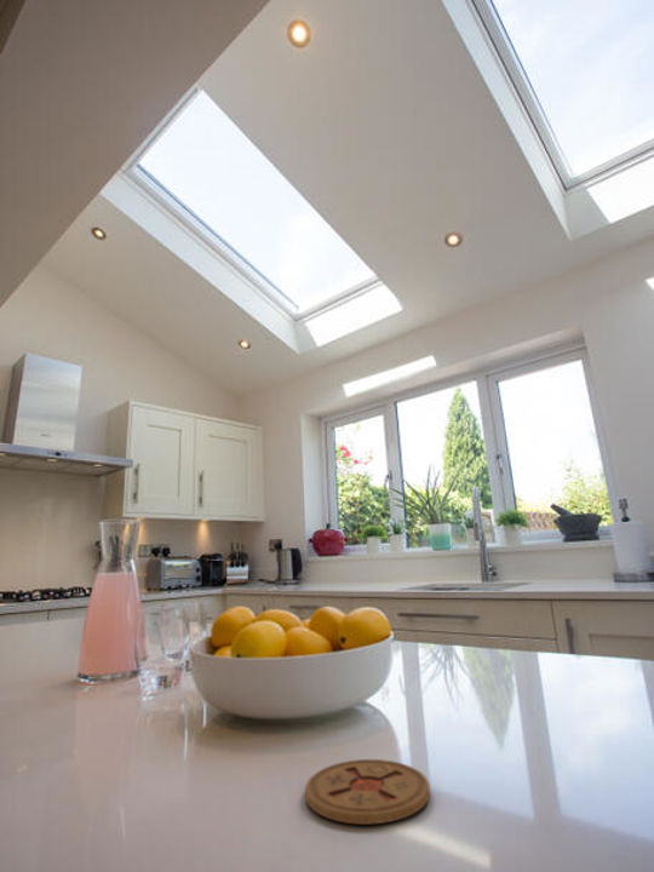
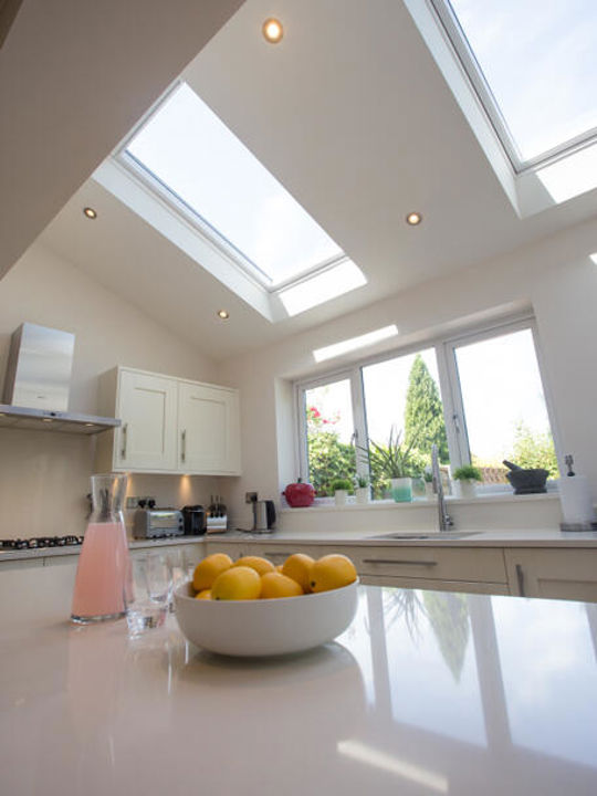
- coaster (367, 787)
